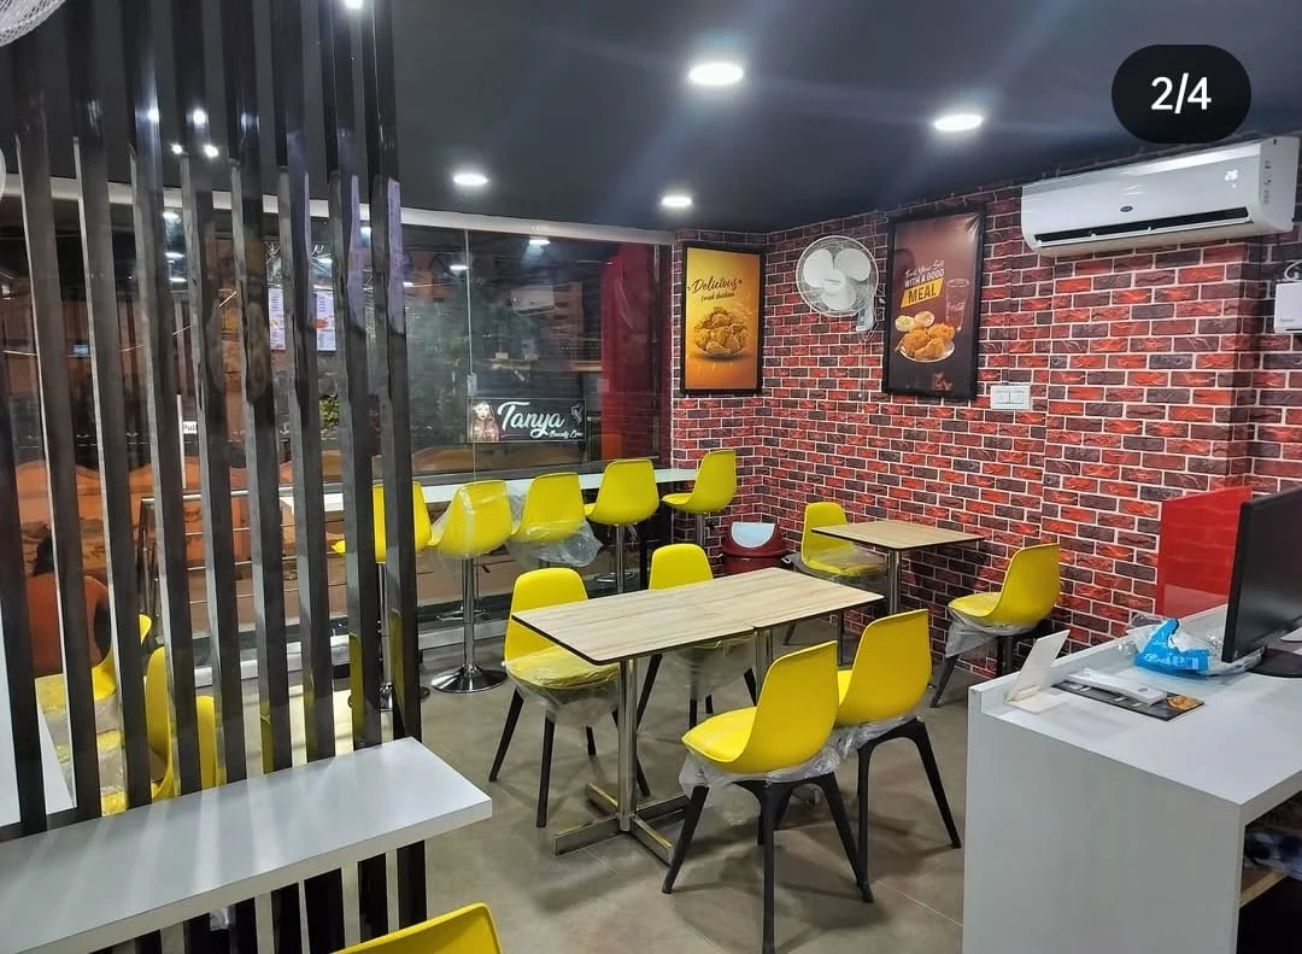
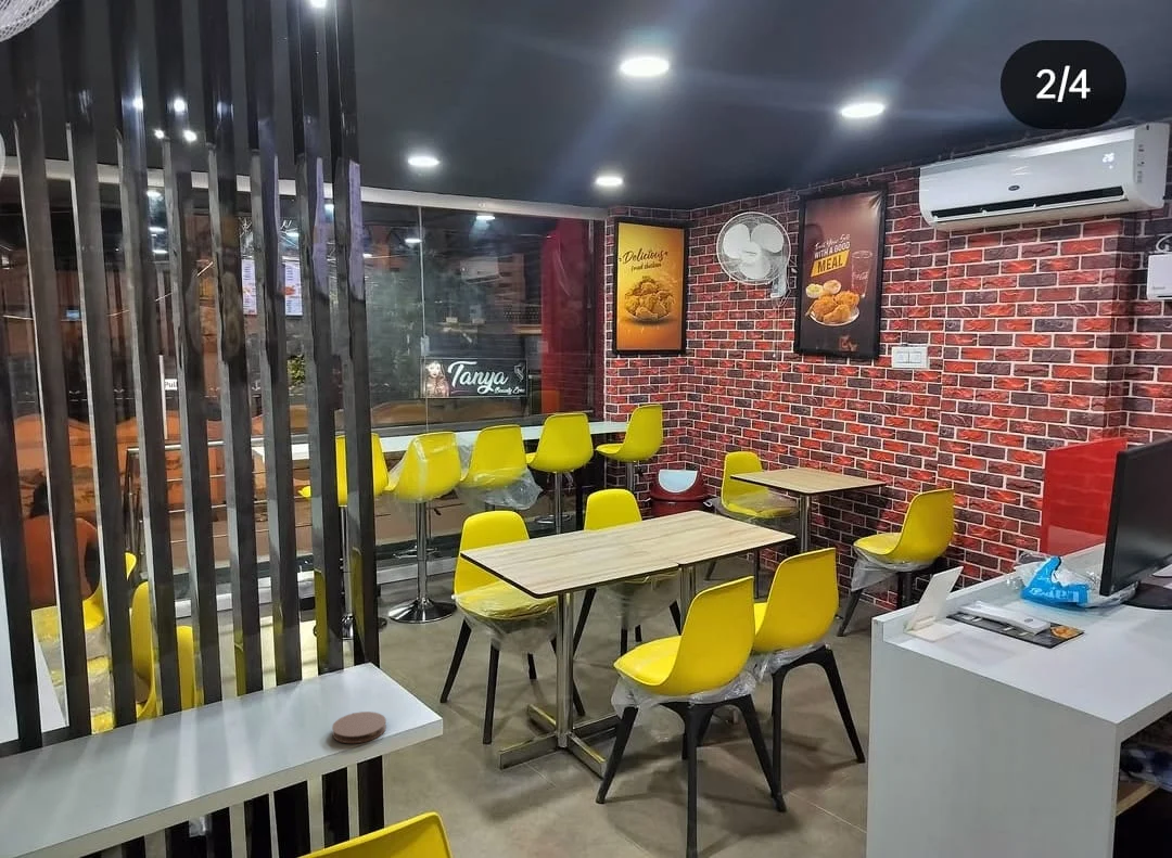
+ coaster (359, 727)
